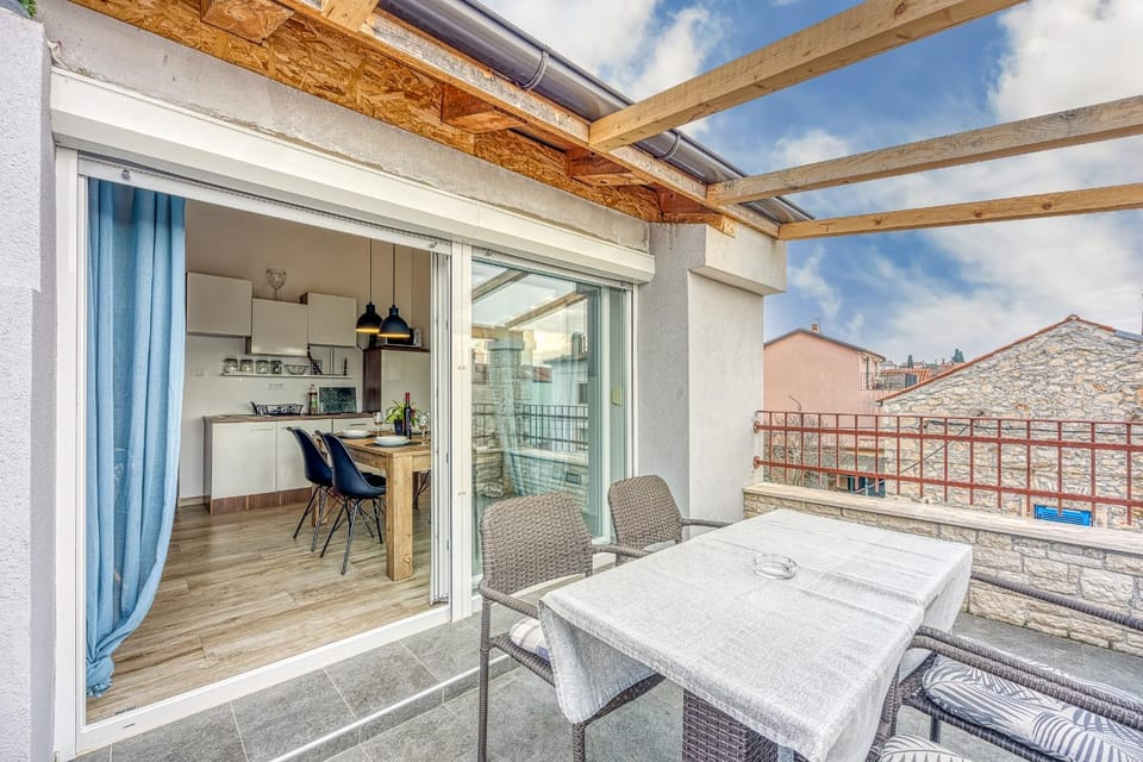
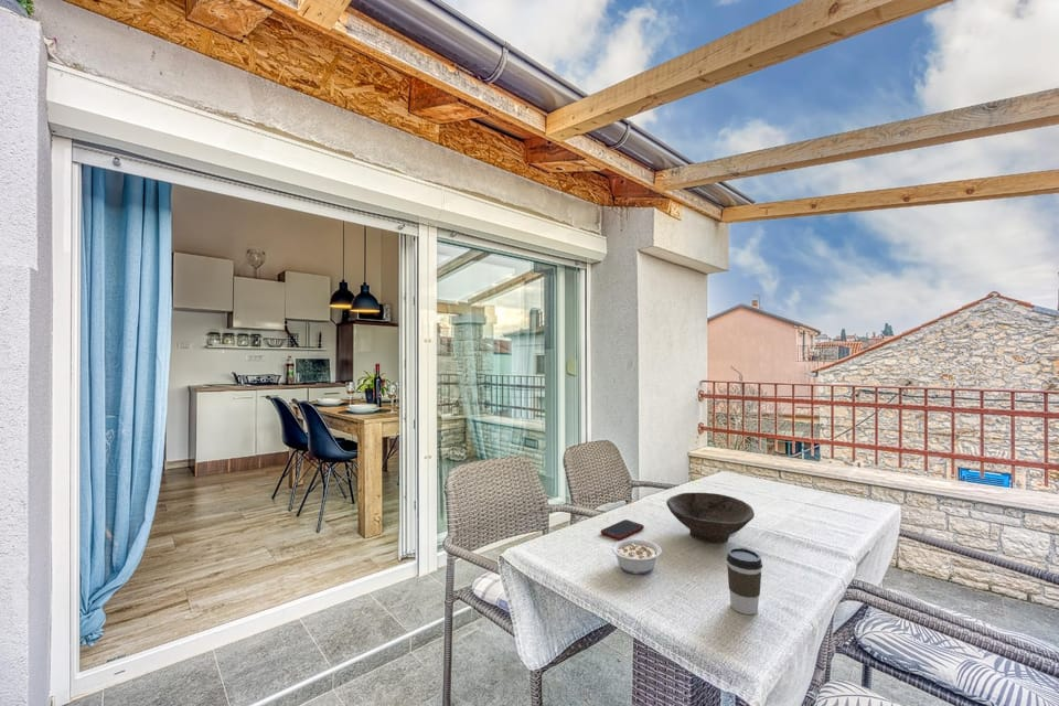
+ legume (634, 556)
+ cell phone (622, 530)
+ bowl (708, 520)
+ coffee cup (744, 580)
